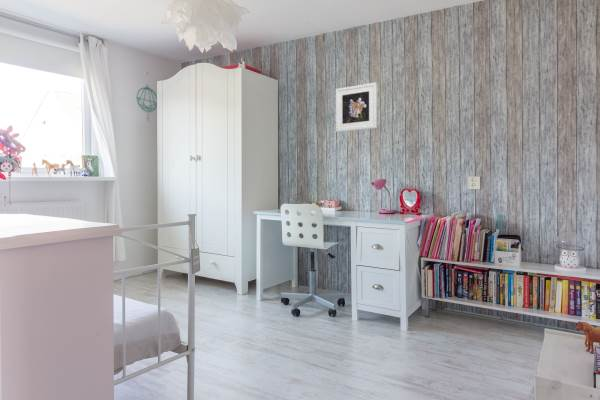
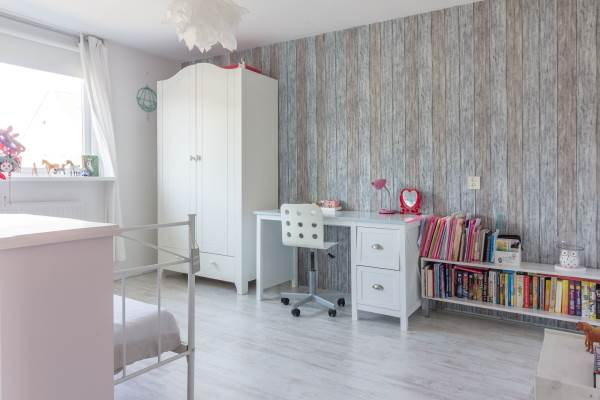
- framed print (355, 107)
